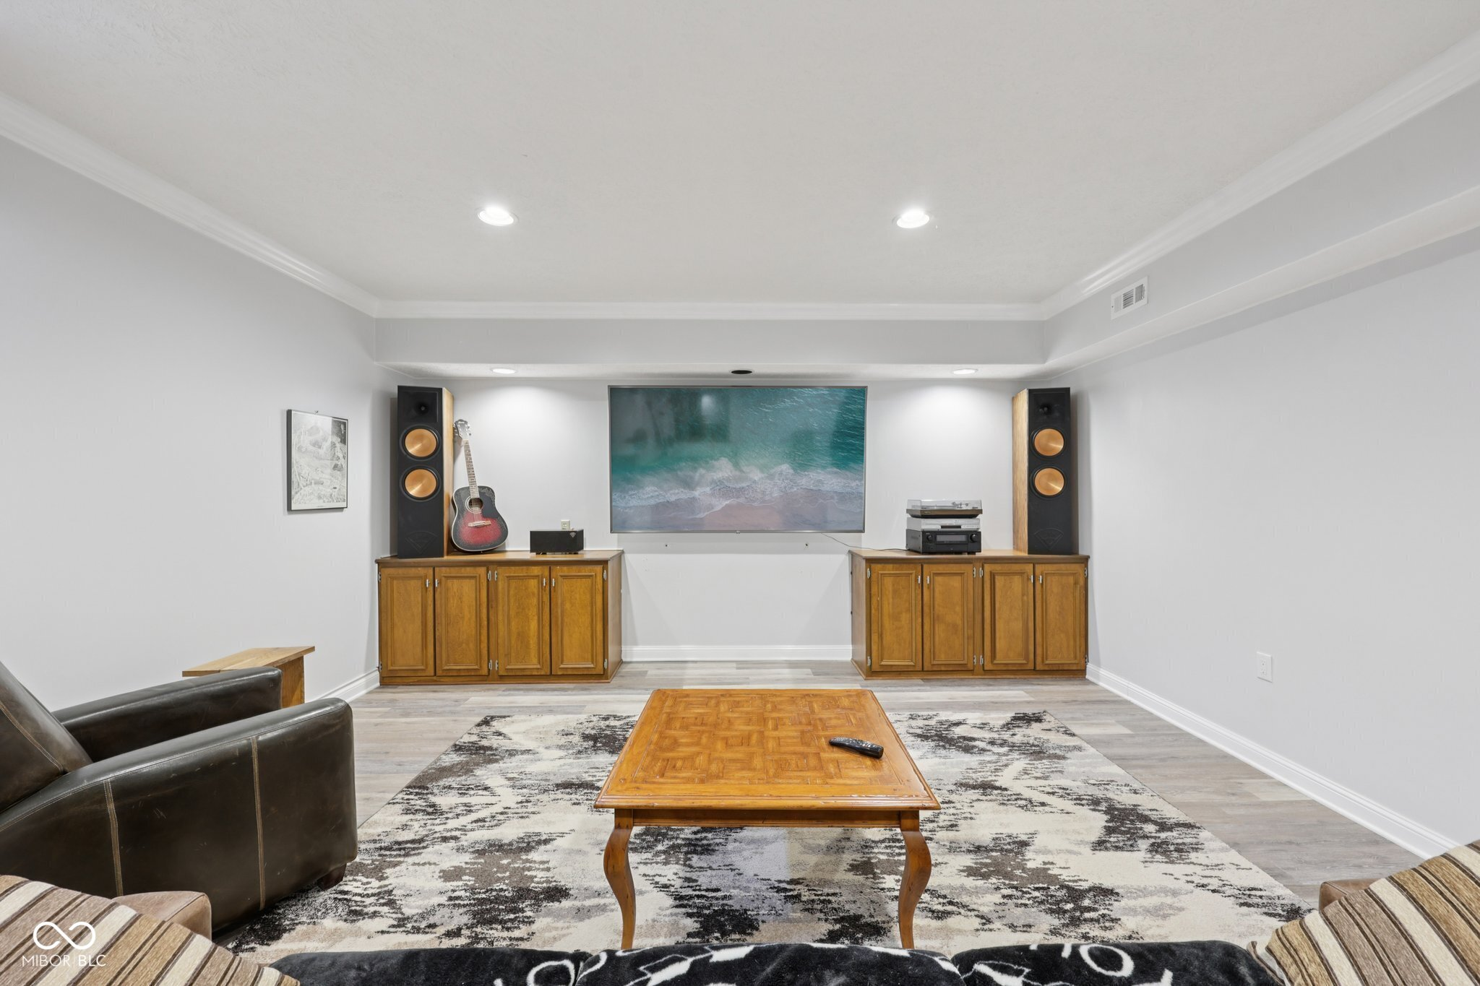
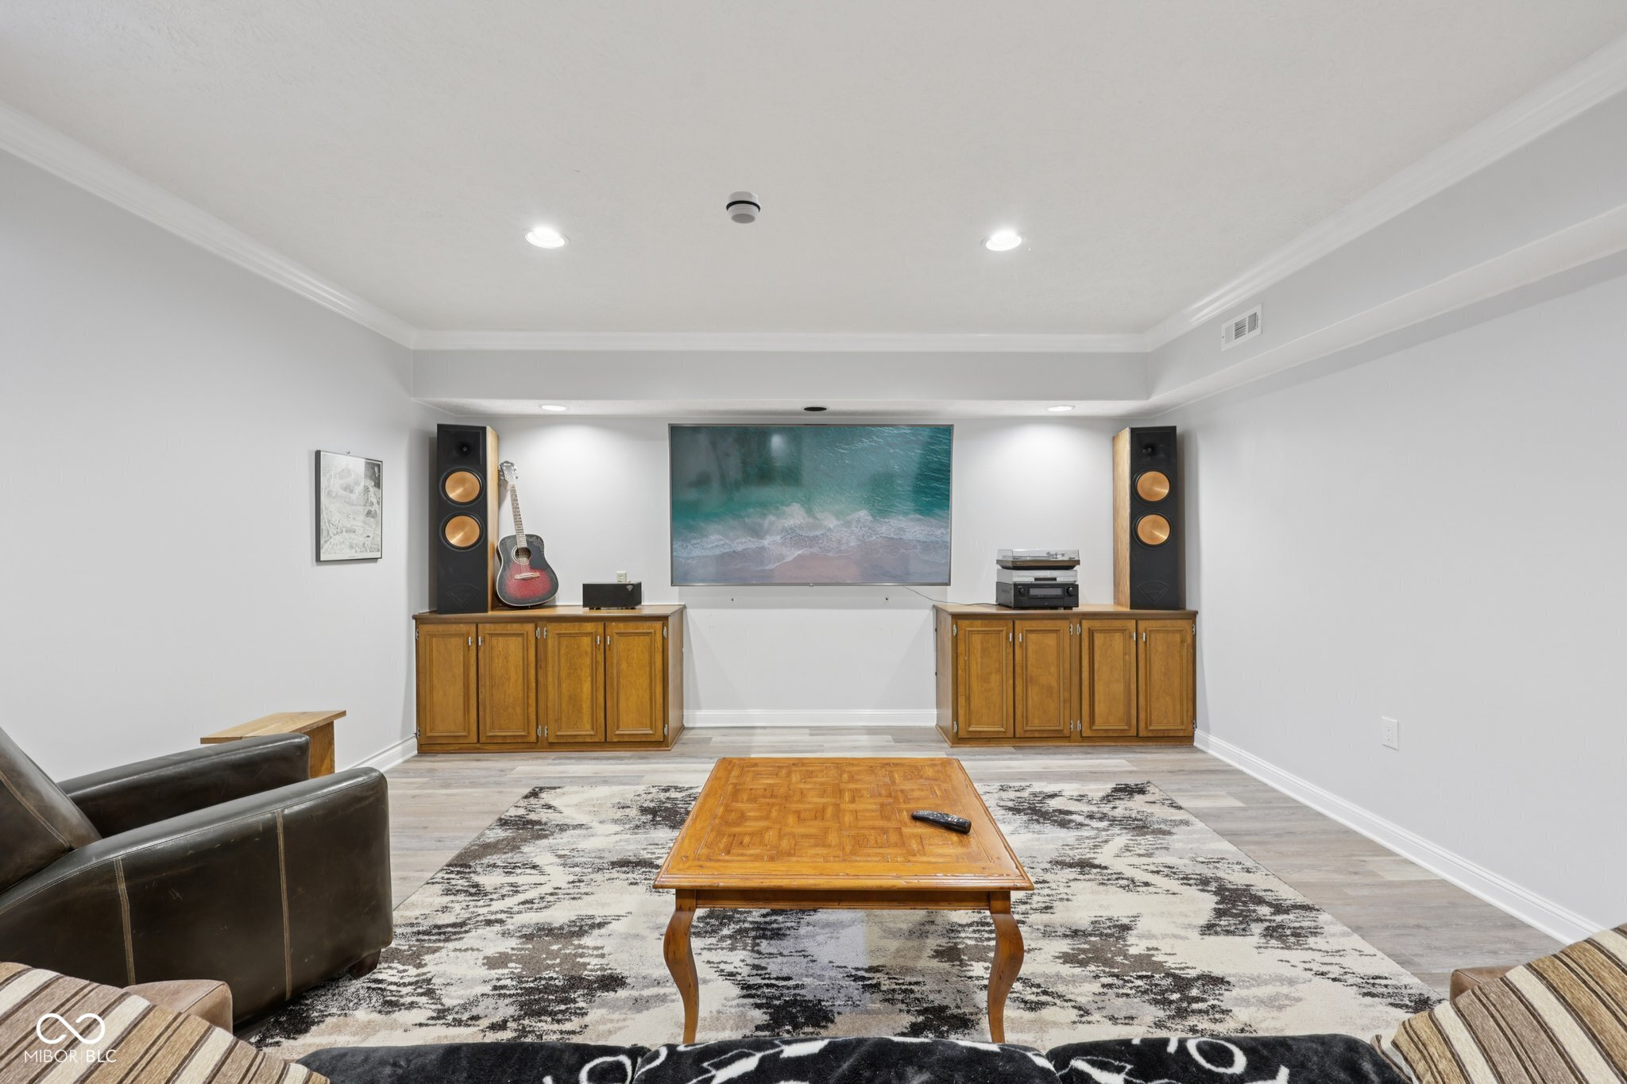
+ smoke detector (743, 208)
